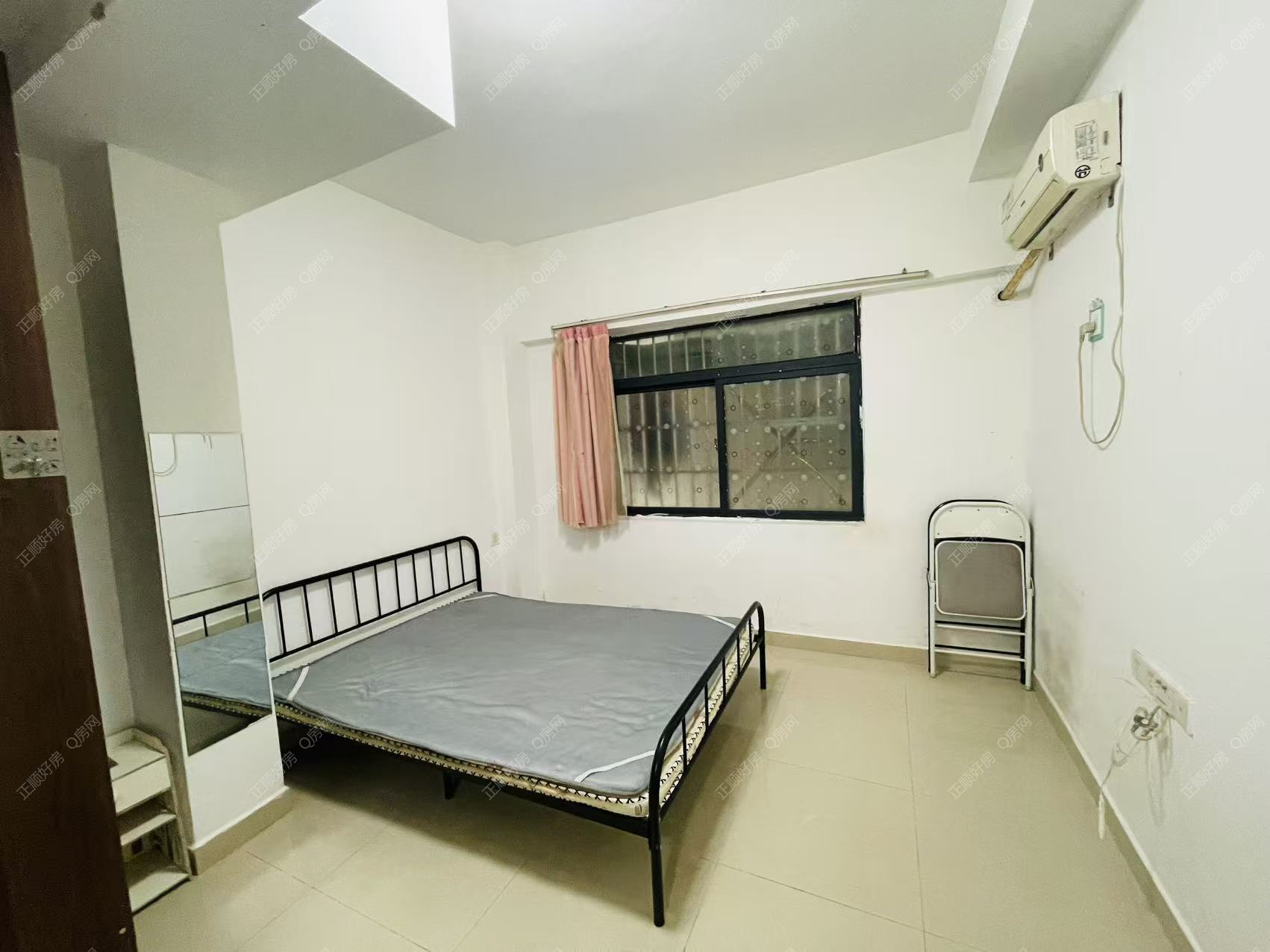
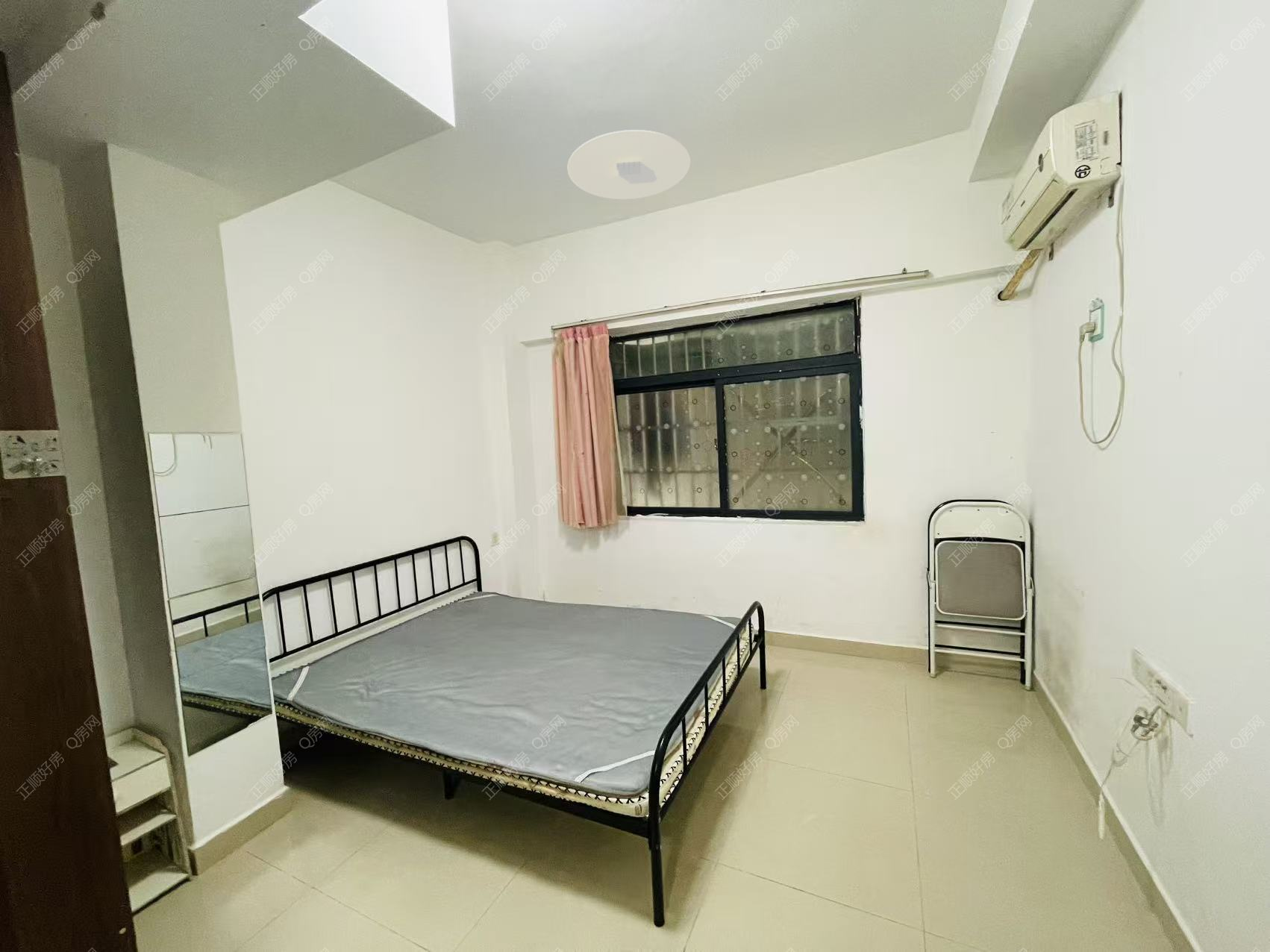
+ ceiling light (628, 162)
